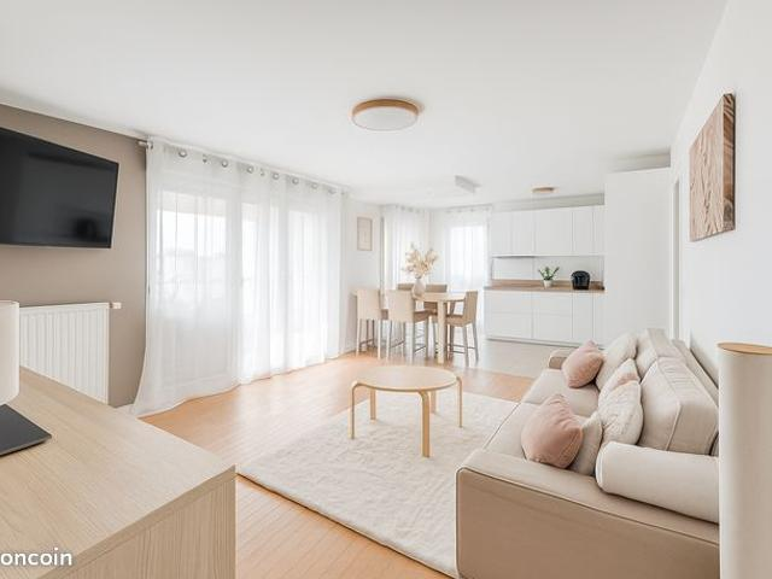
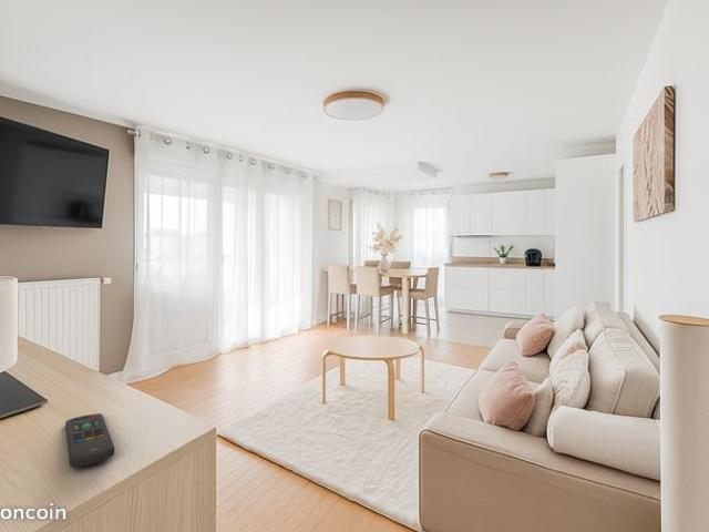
+ remote control (88, 436)
